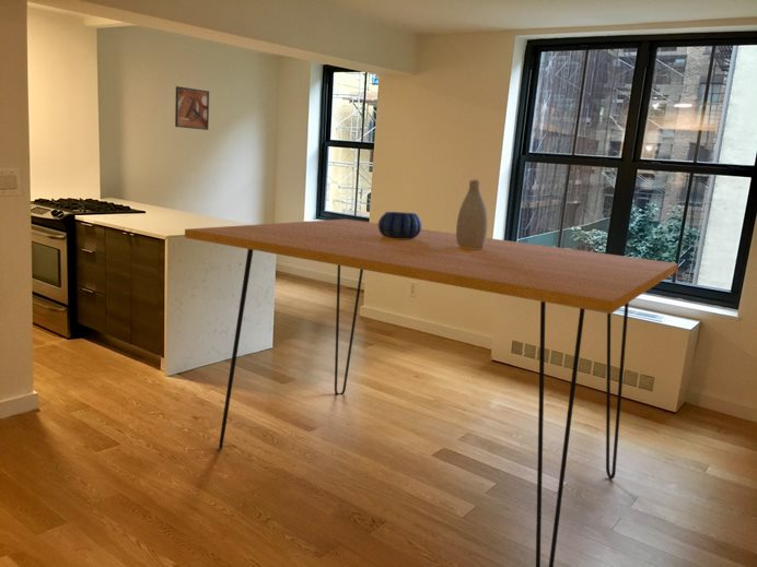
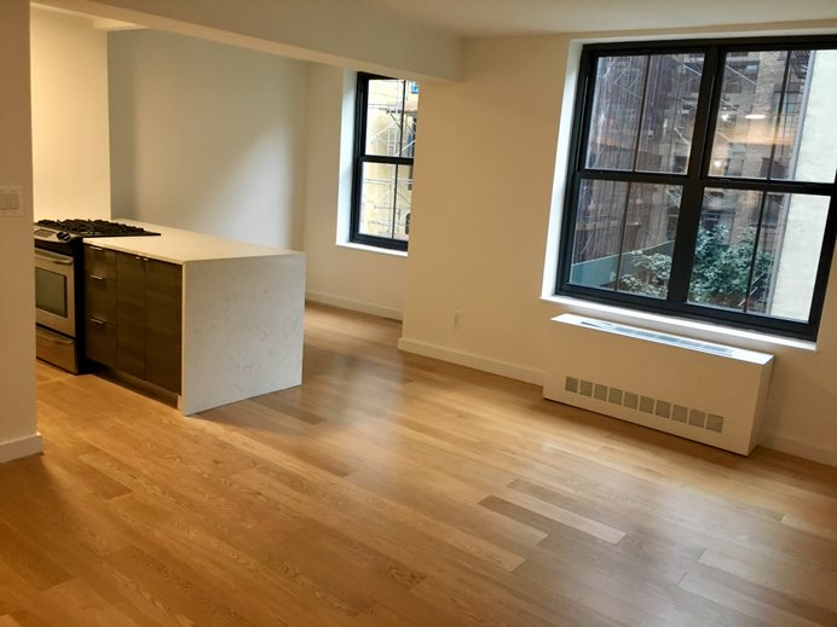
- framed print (191, 108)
- dining table (351, 345)
- decorative bowl (399, 224)
- vase (473, 213)
